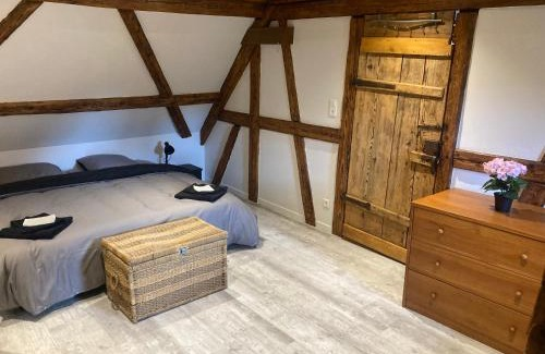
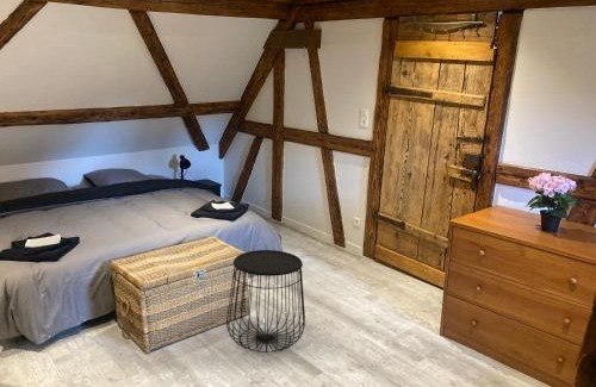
+ side table (265, 300)
